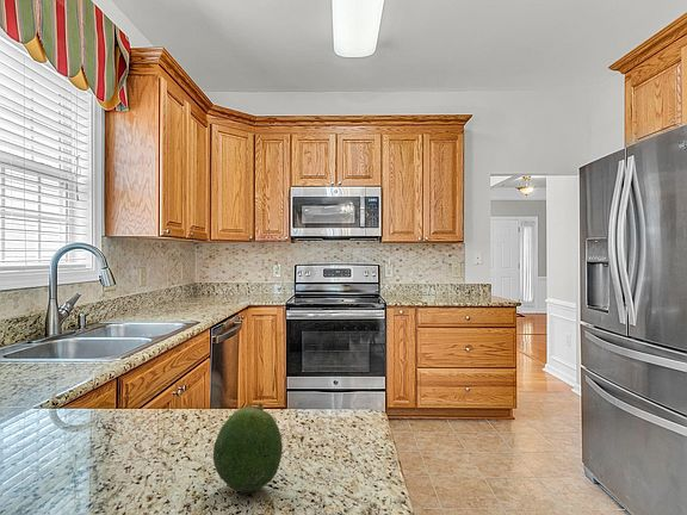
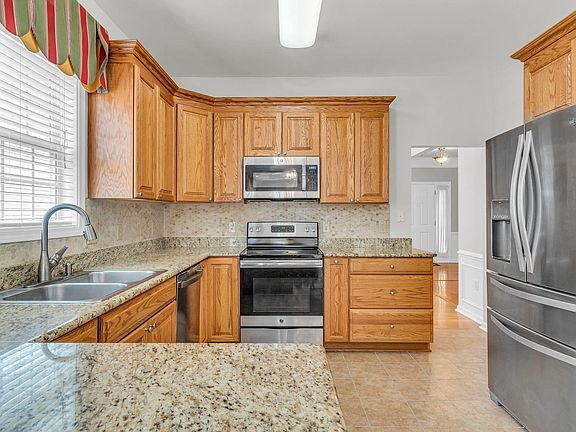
- fruit (247, 446)
